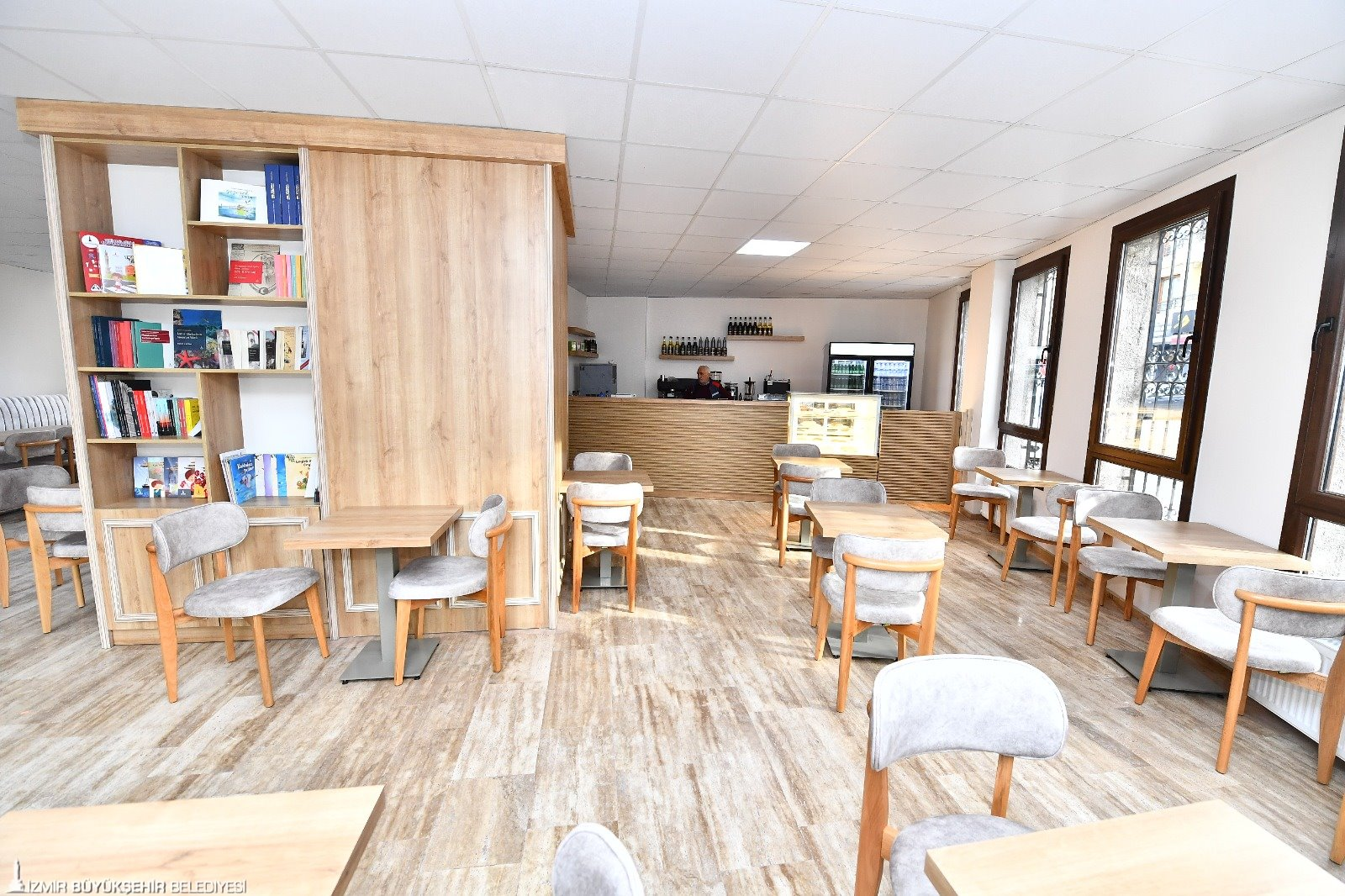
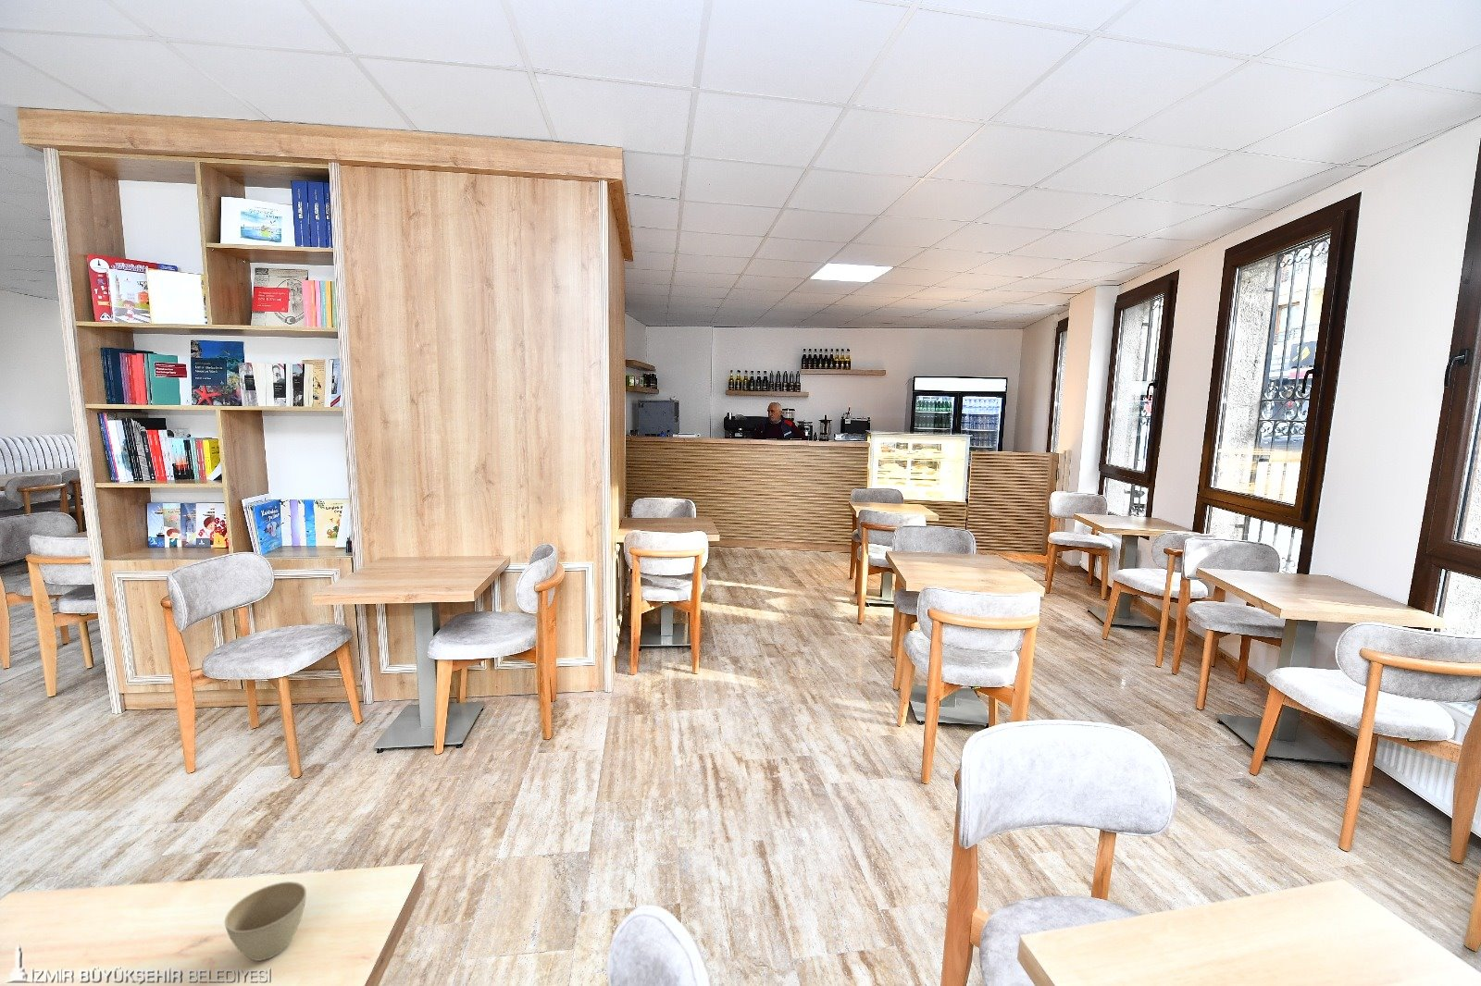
+ flower pot (268, 925)
